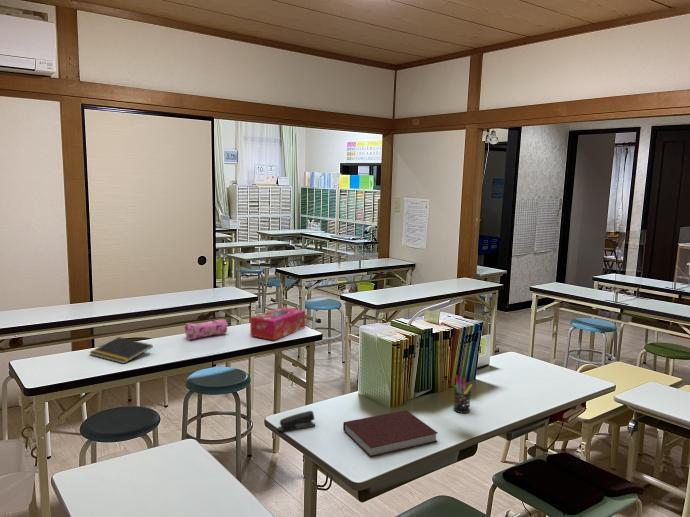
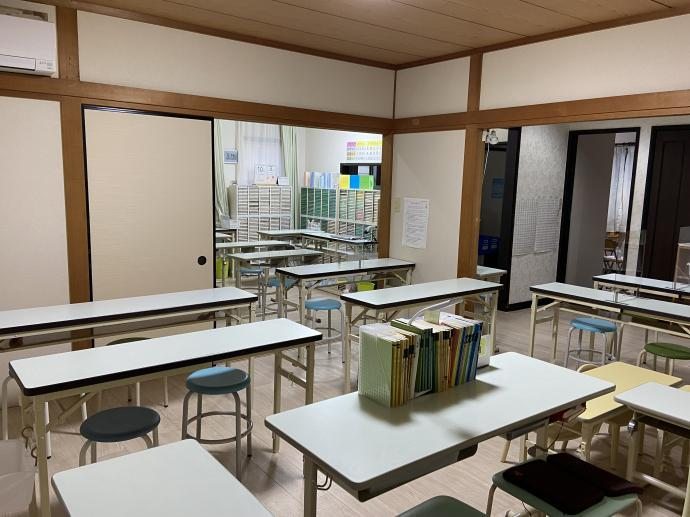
- tissue box (278, 322)
- notebook (389, 431)
- stapler (296, 420)
- notepad (121, 349)
- pencil case (206, 328)
- pen holder (460, 393)
